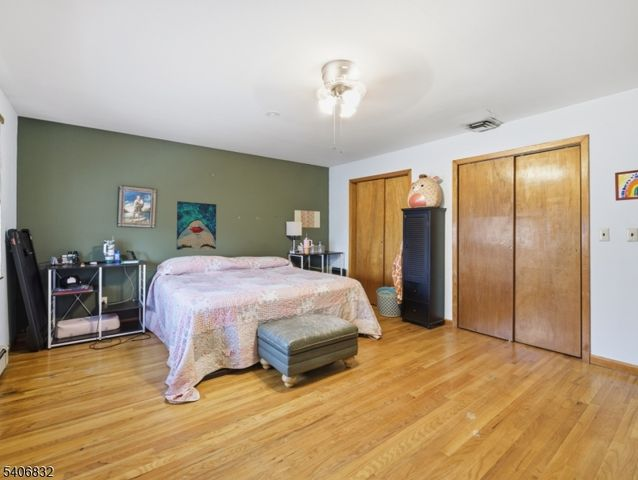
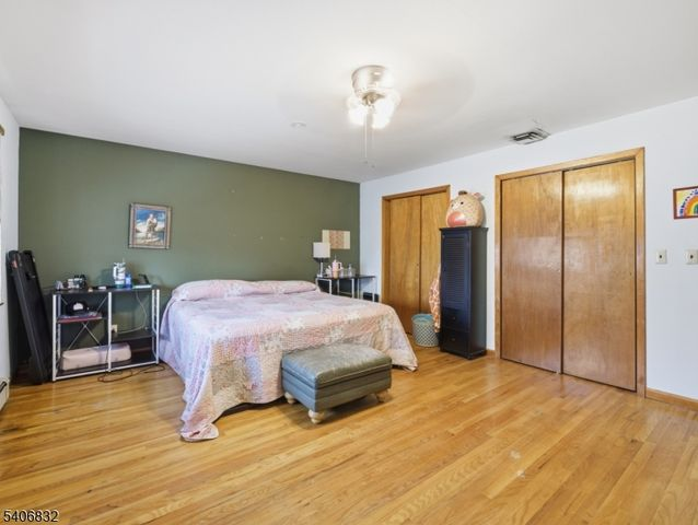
- wall art (197, 226)
